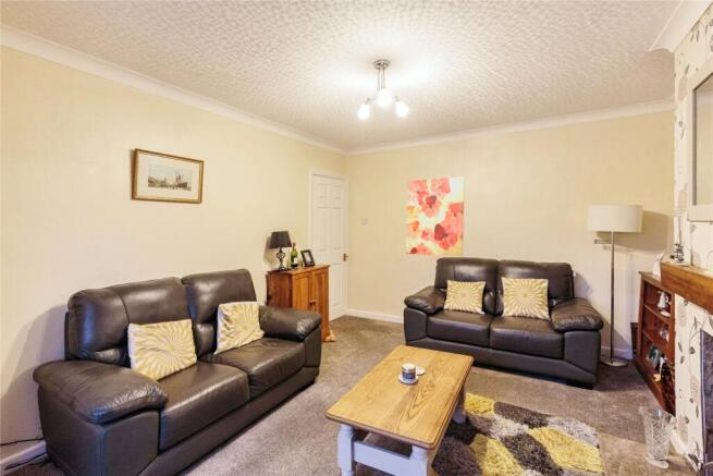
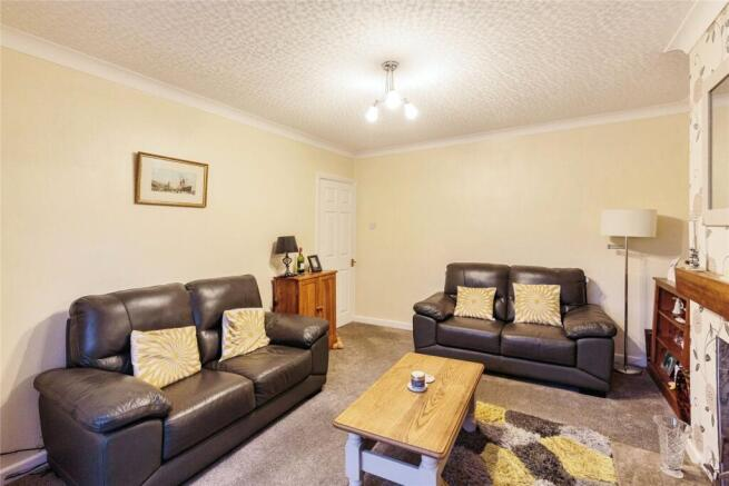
- wall art (433, 217)
